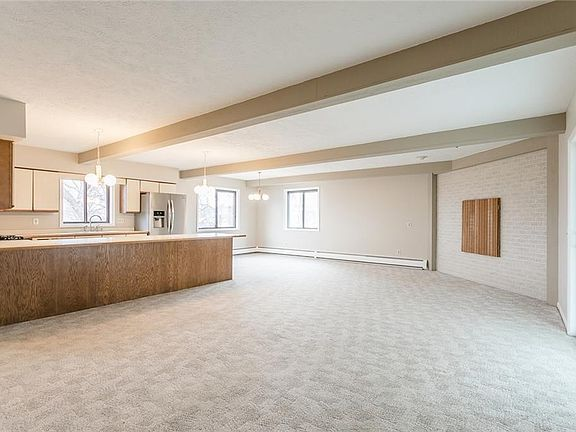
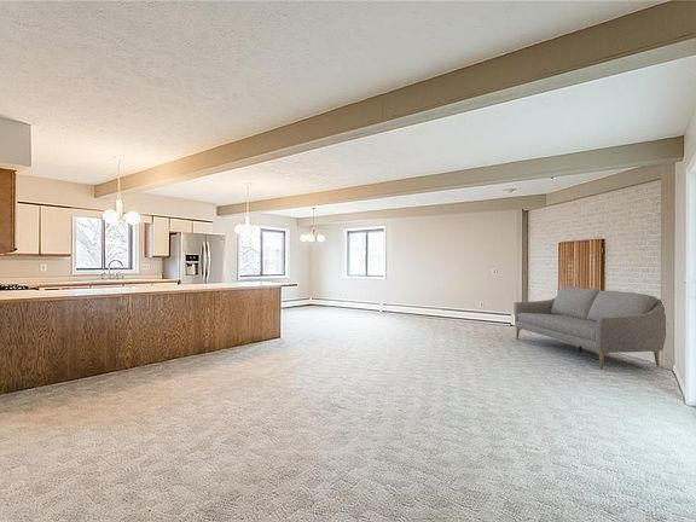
+ sofa (580, 320)
